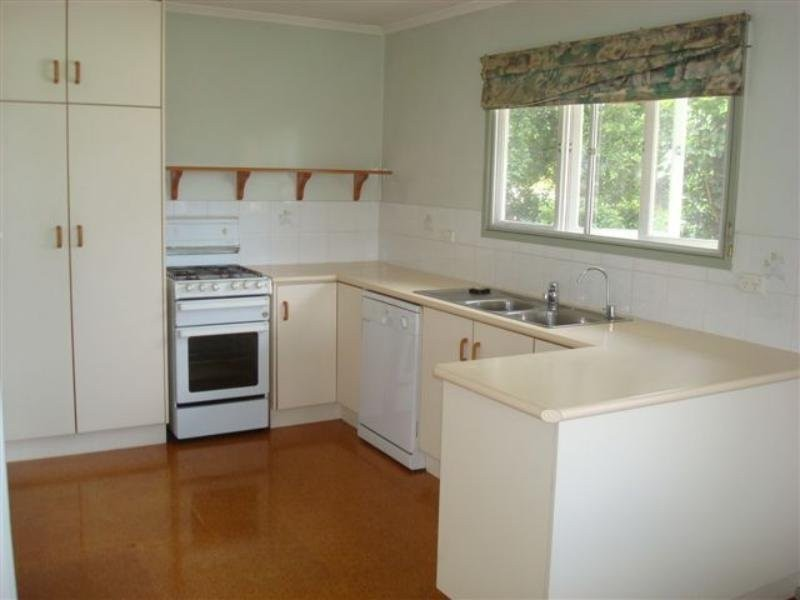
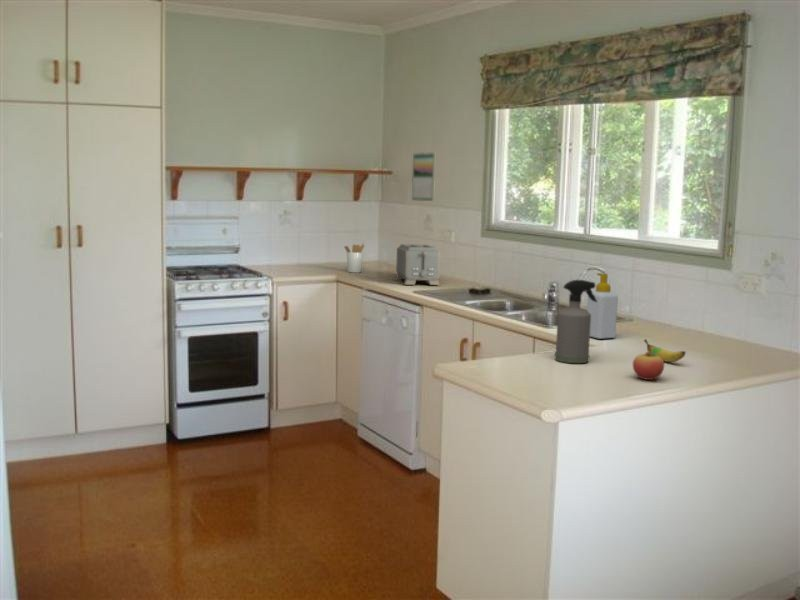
+ fruit (648, 363)
+ toaster (418, 264)
+ banana (664, 352)
+ utensil holder (355, 257)
+ calendar (423, 176)
+ spray bottle (576, 320)
+ soap bottle (602, 305)
